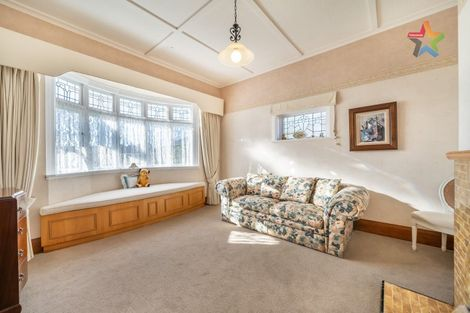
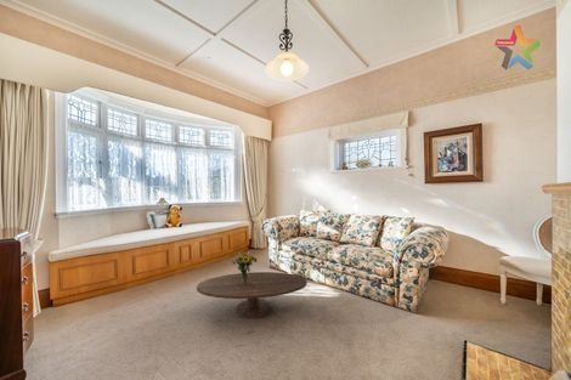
+ bouquet (243, 266)
+ coffee table (253, 295)
